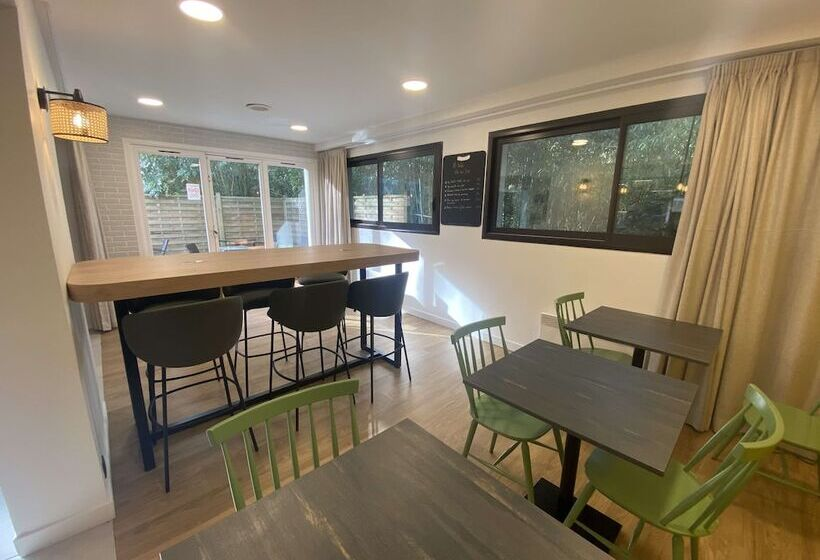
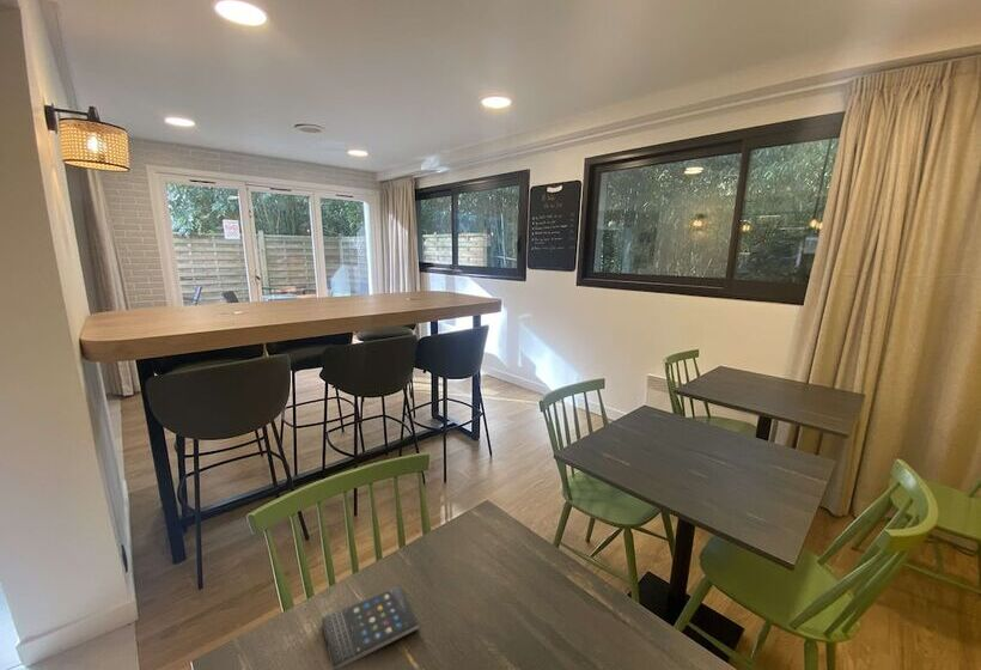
+ smartphone (370, 623)
